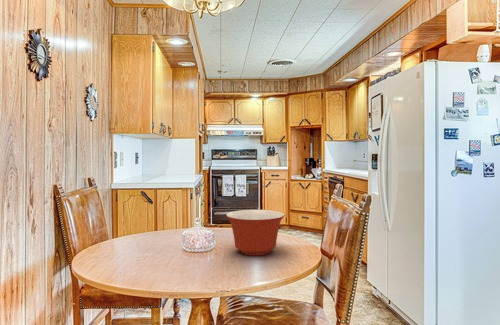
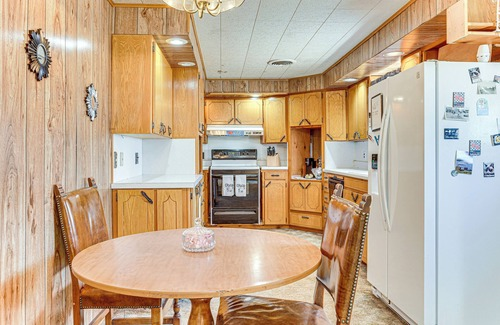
- mixing bowl (255, 232)
